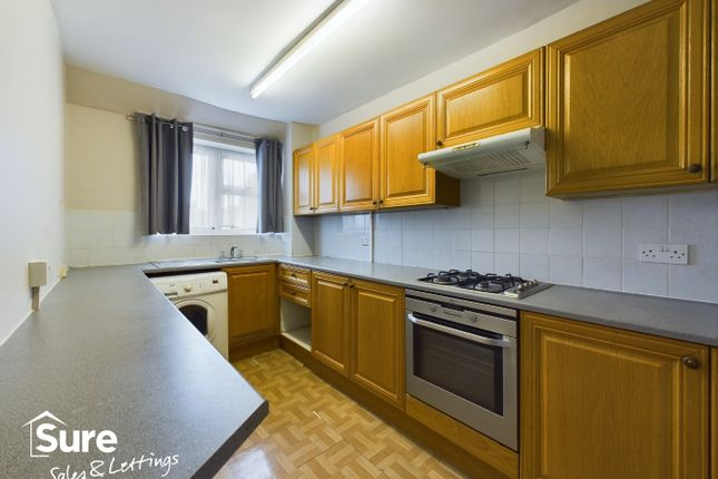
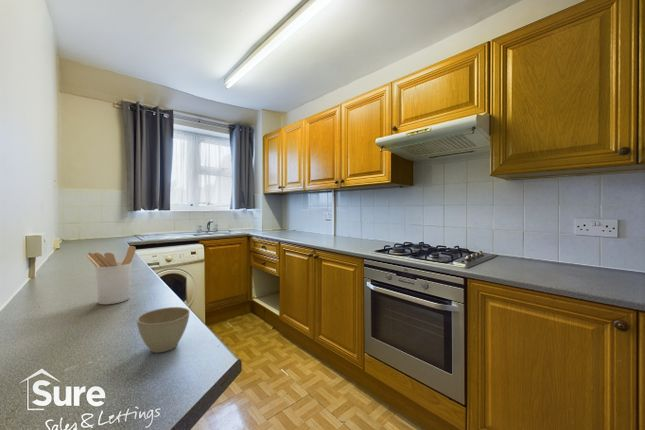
+ flower pot (164, 330)
+ utensil holder (110, 274)
